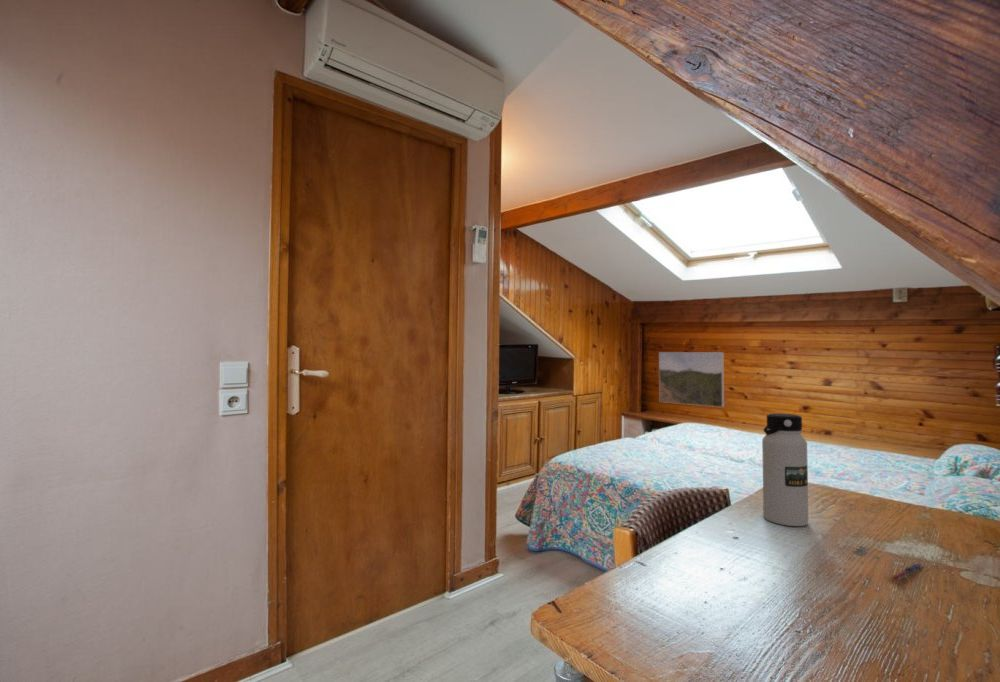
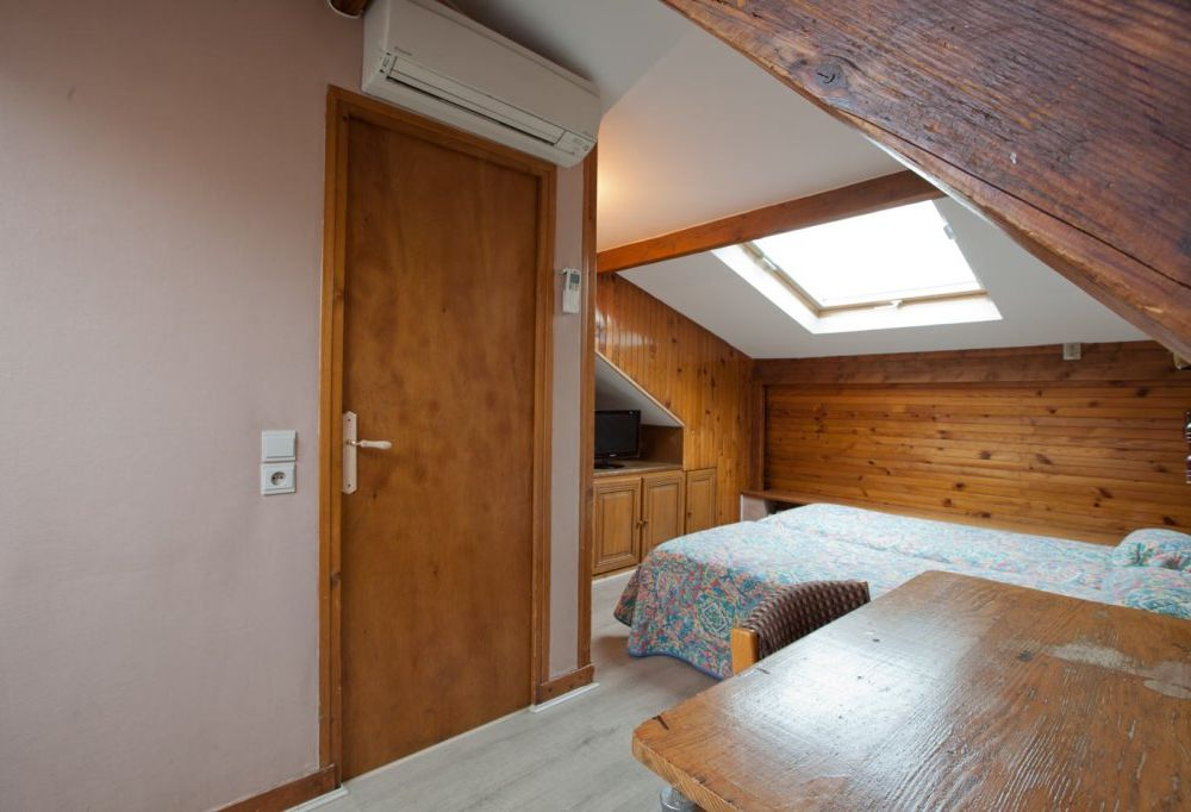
- water bottle (784, 467)
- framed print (689, 378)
- pen (907, 570)
